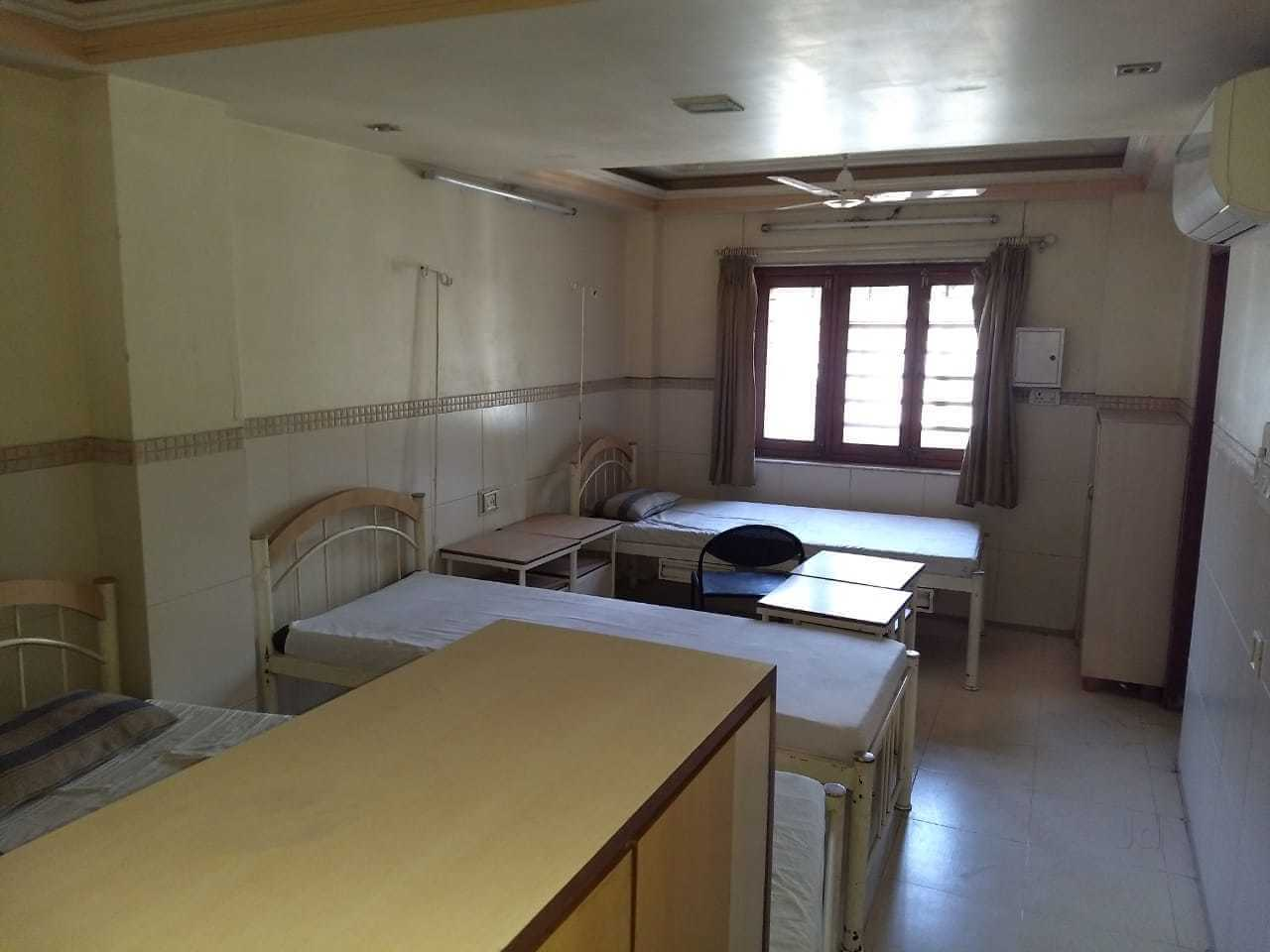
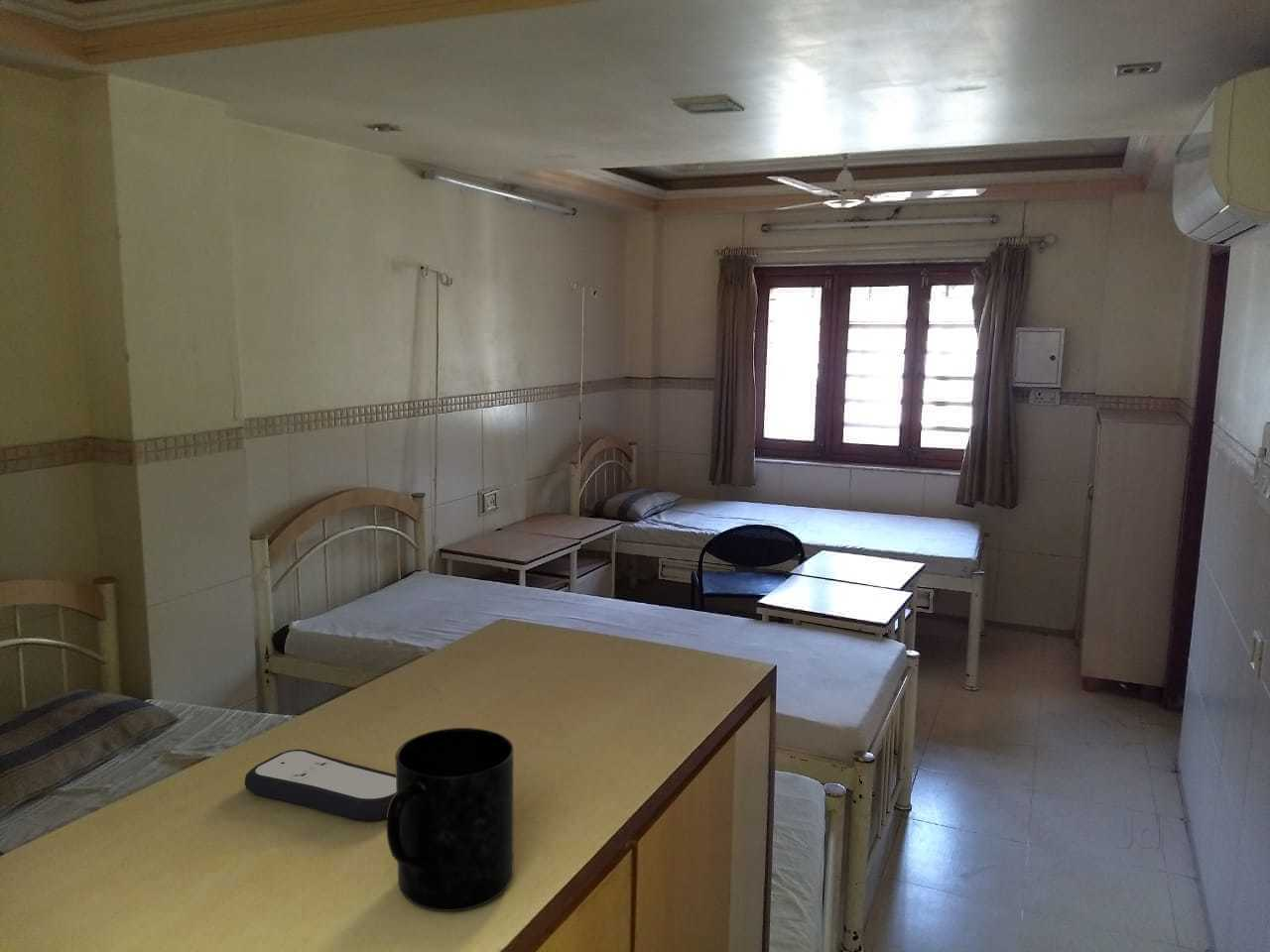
+ remote control (330, 783)
+ mug (444, 824)
